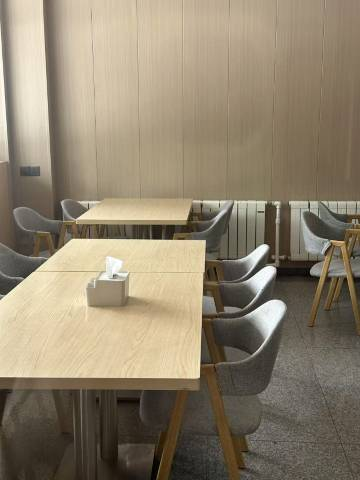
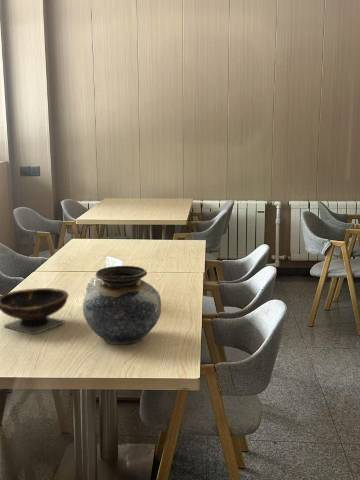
+ bowl (33, 310)
+ vase (122, 305)
